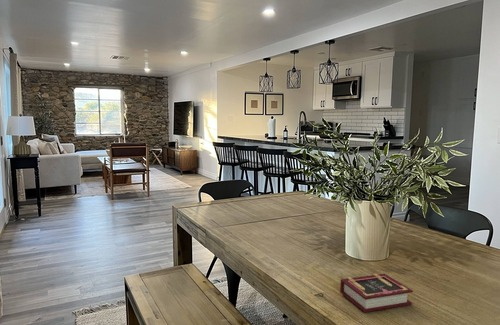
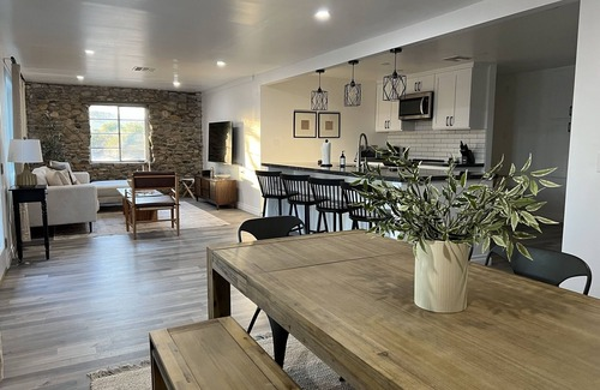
- book (374, 290)
